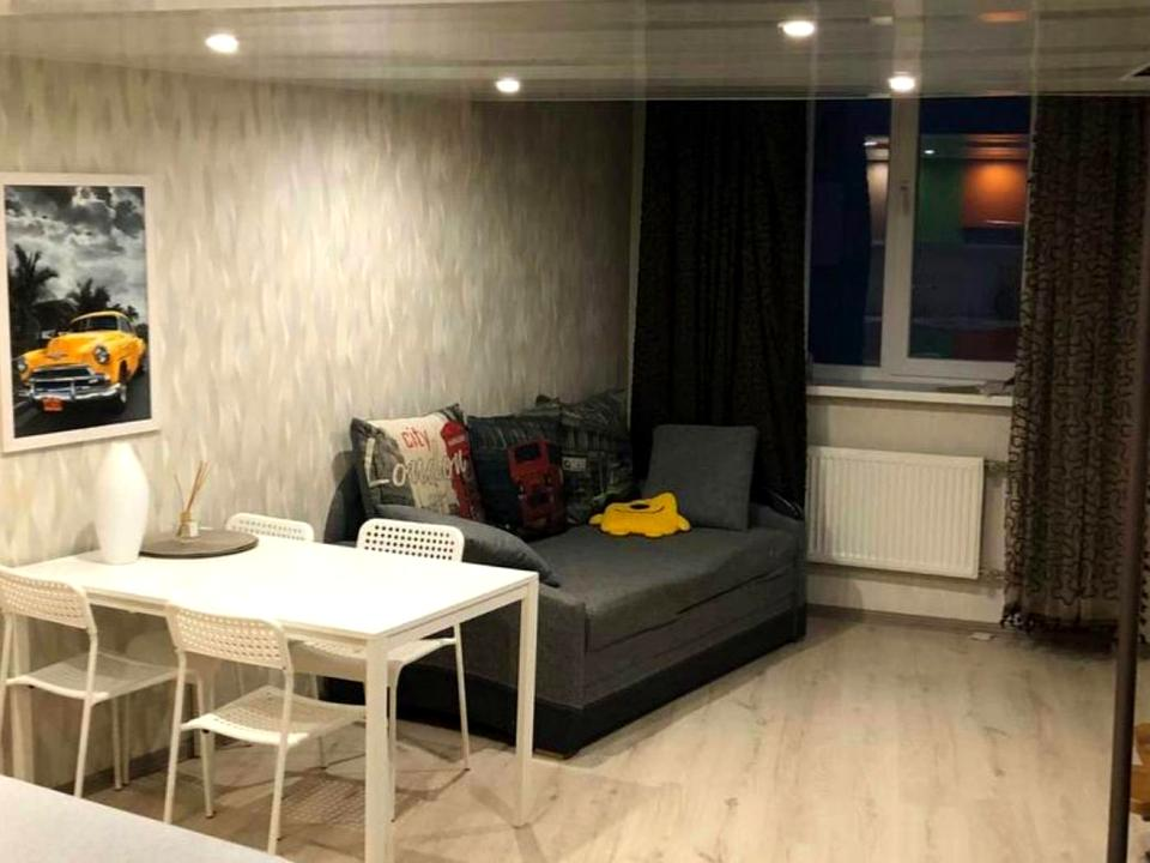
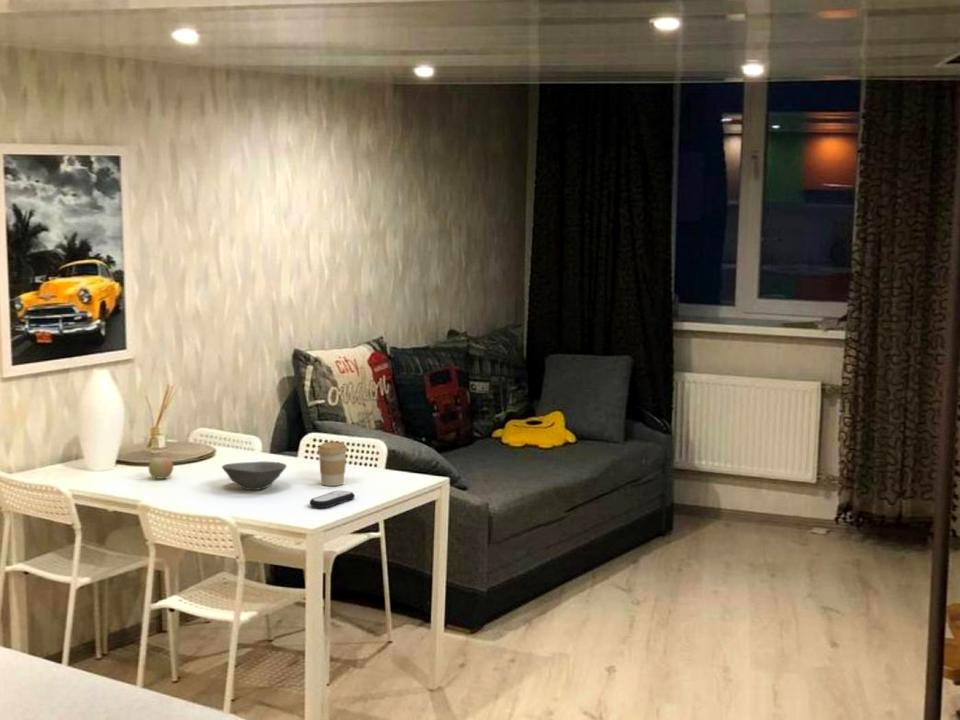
+ bowl (254, 475)
+ fruit (161, 466)
+ remote control (331, 498)
+ coffee cup (332, 463)
